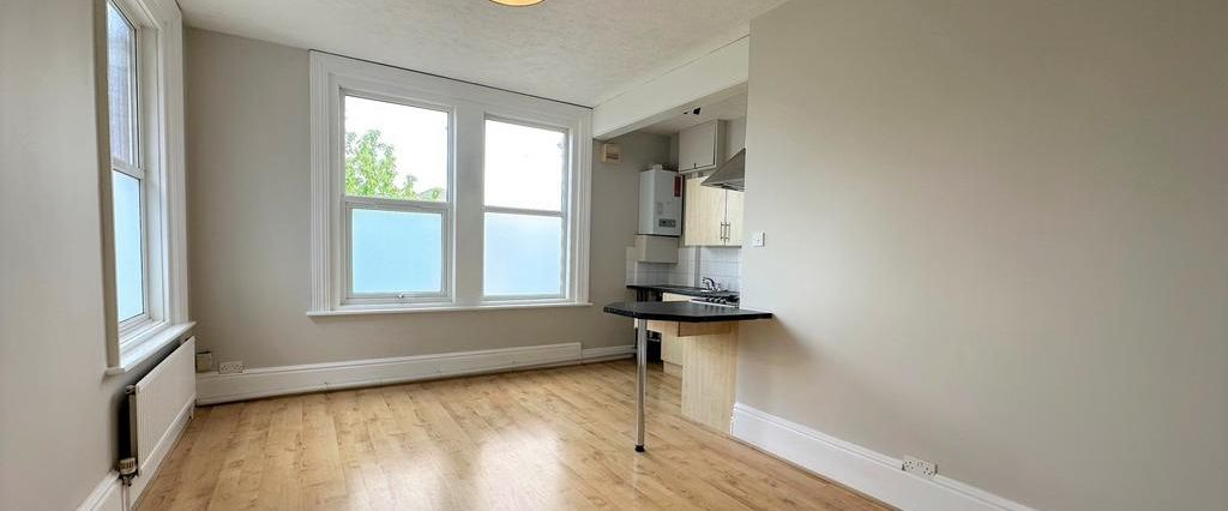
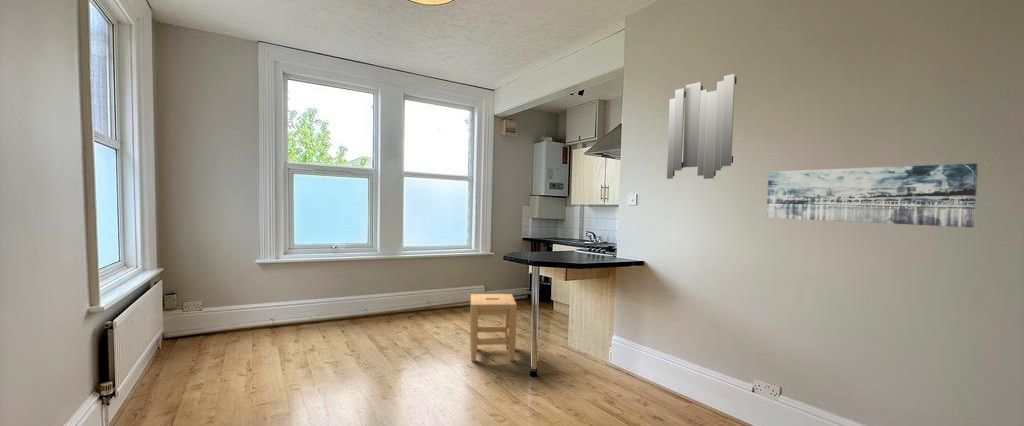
+ wall art (855, 195)
+ home mirror (699, 130)
+ stool (492, 326)
